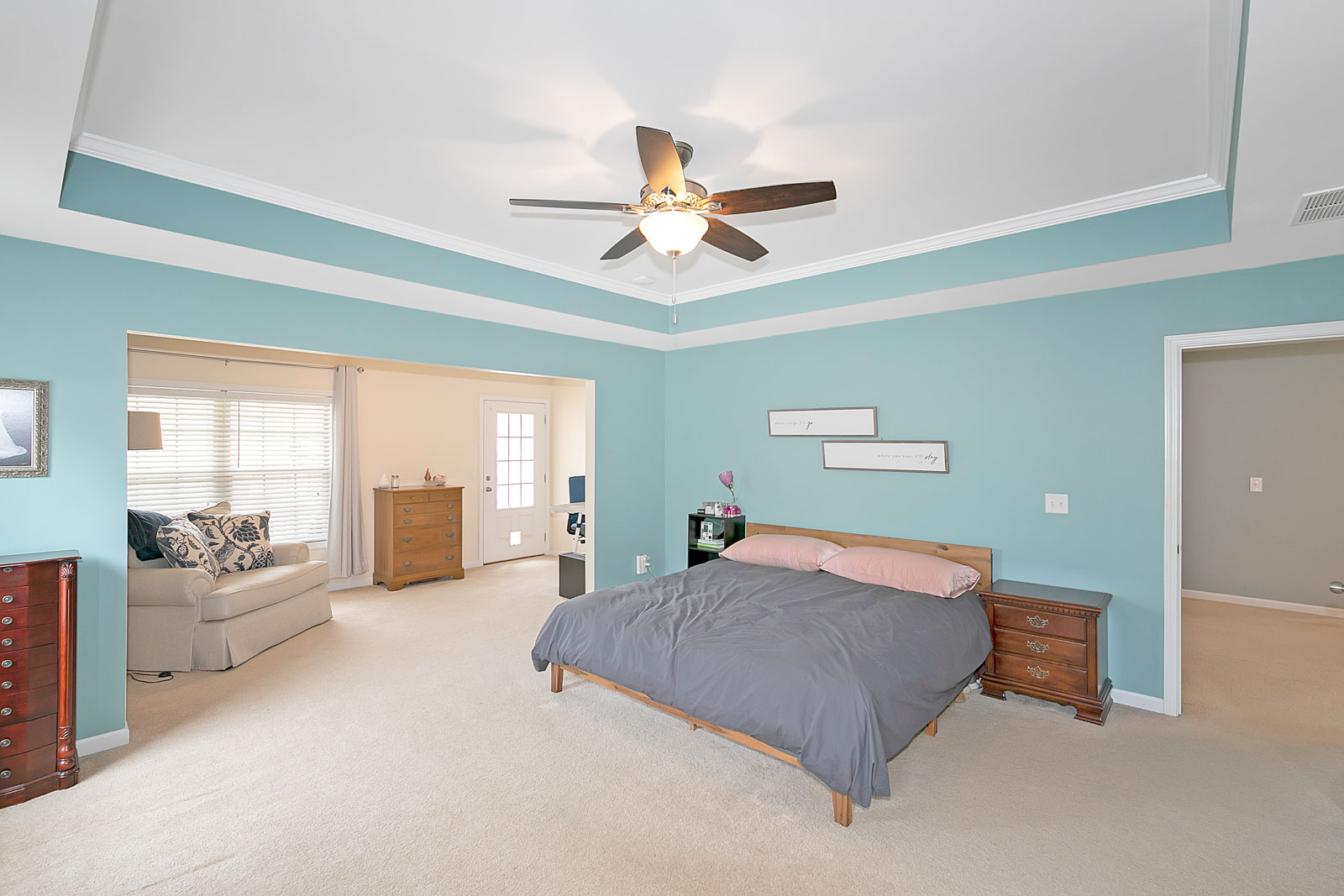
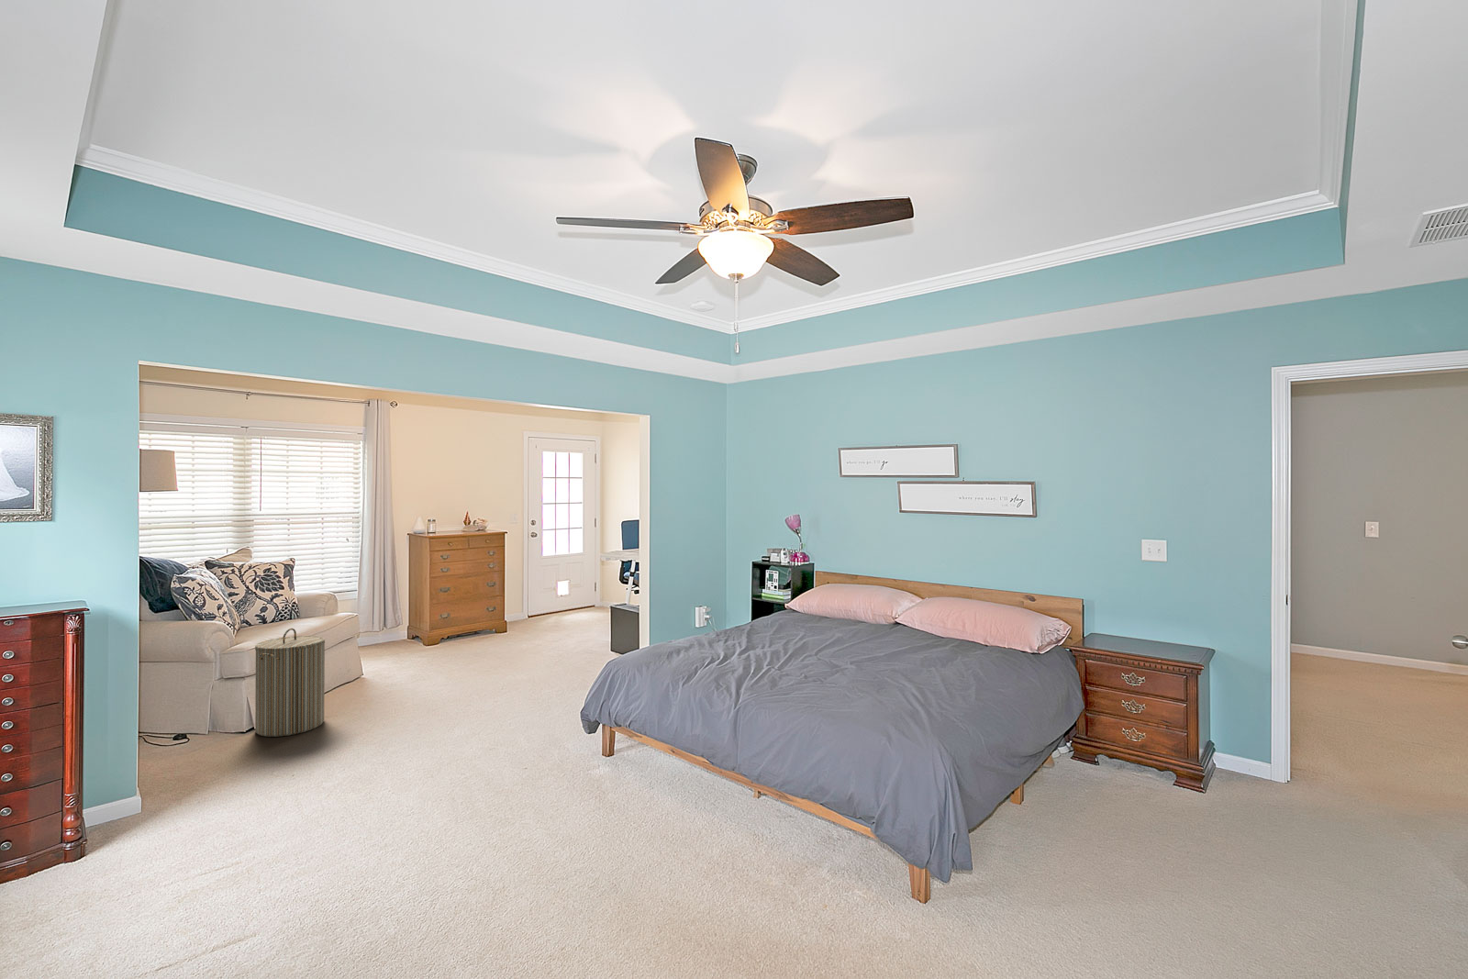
+ laundry hamper (289, 677)
